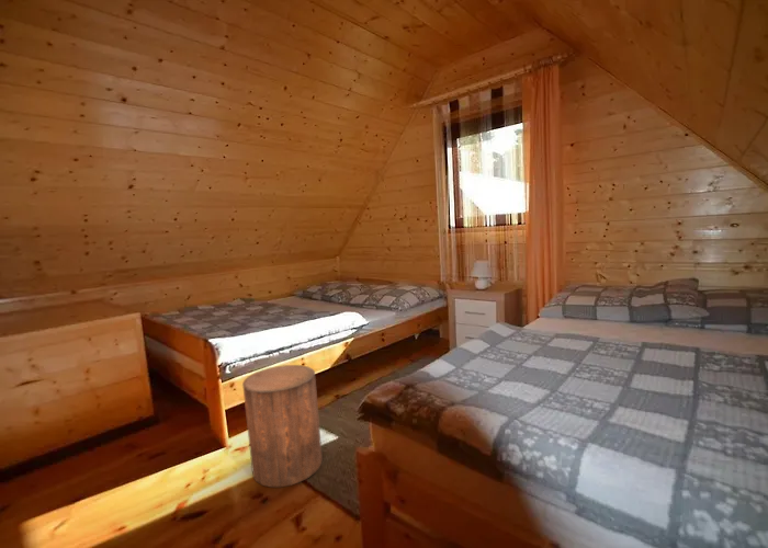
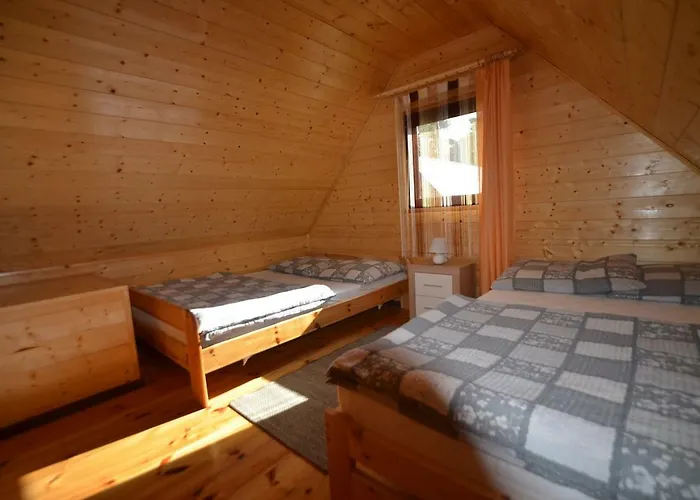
- stool (283, 421)
